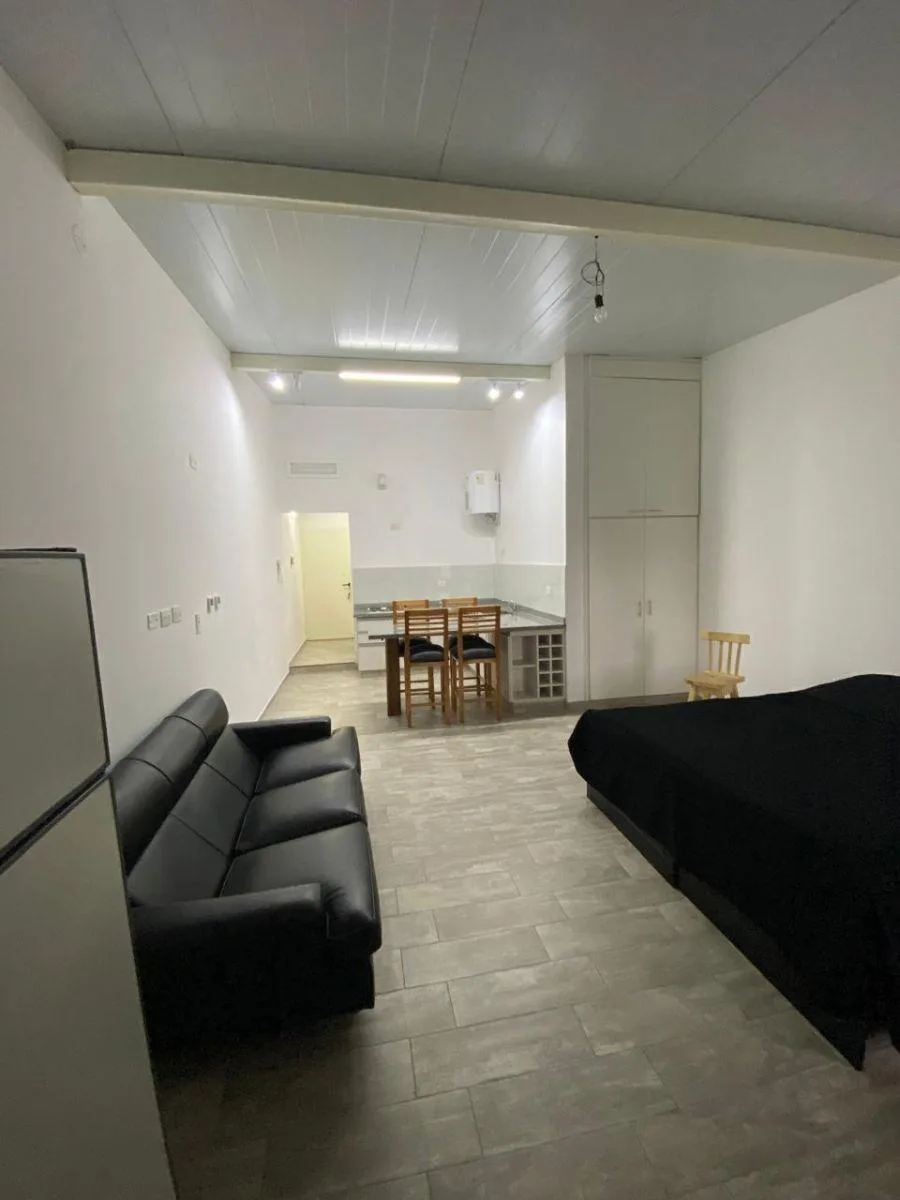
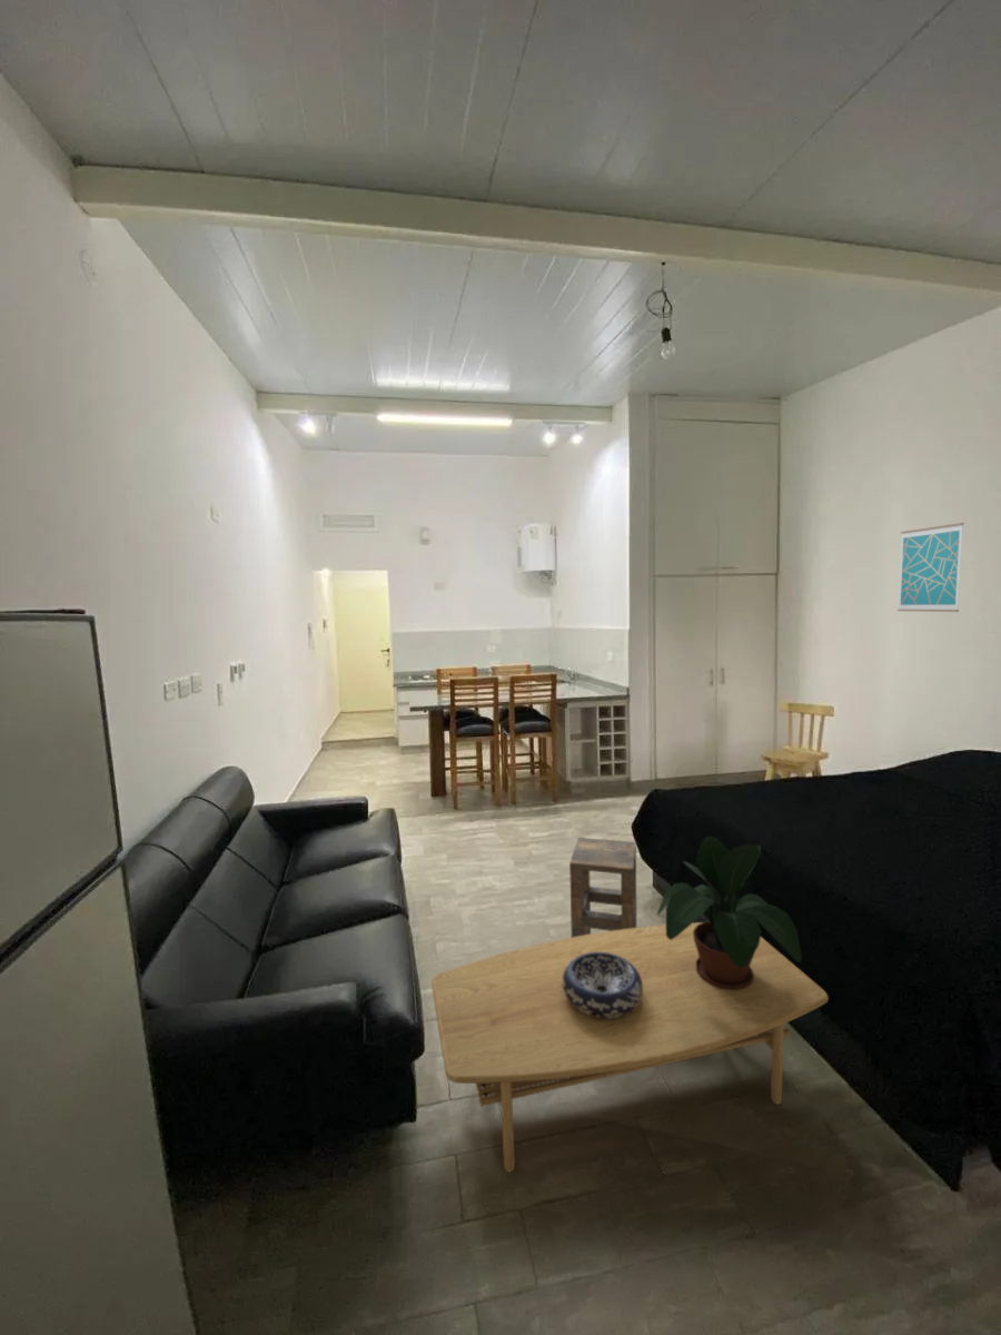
+ potted plant (720, 900)
+ coffee table (623, 1035)
+ wall art (928, 570)
+ side table (605, 903)
+ decorative bowl (602, 982)
